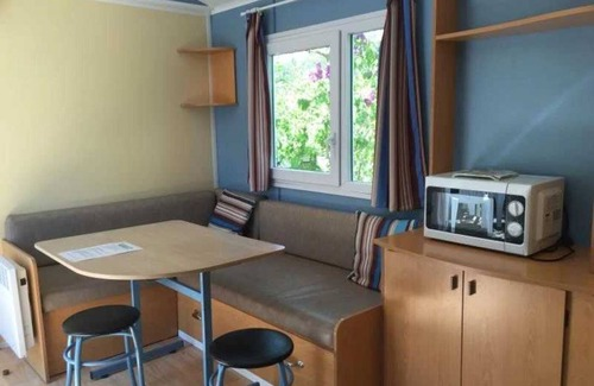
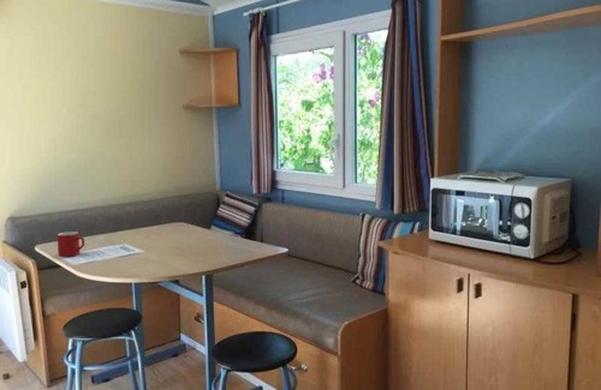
+ mug (71, 244)
